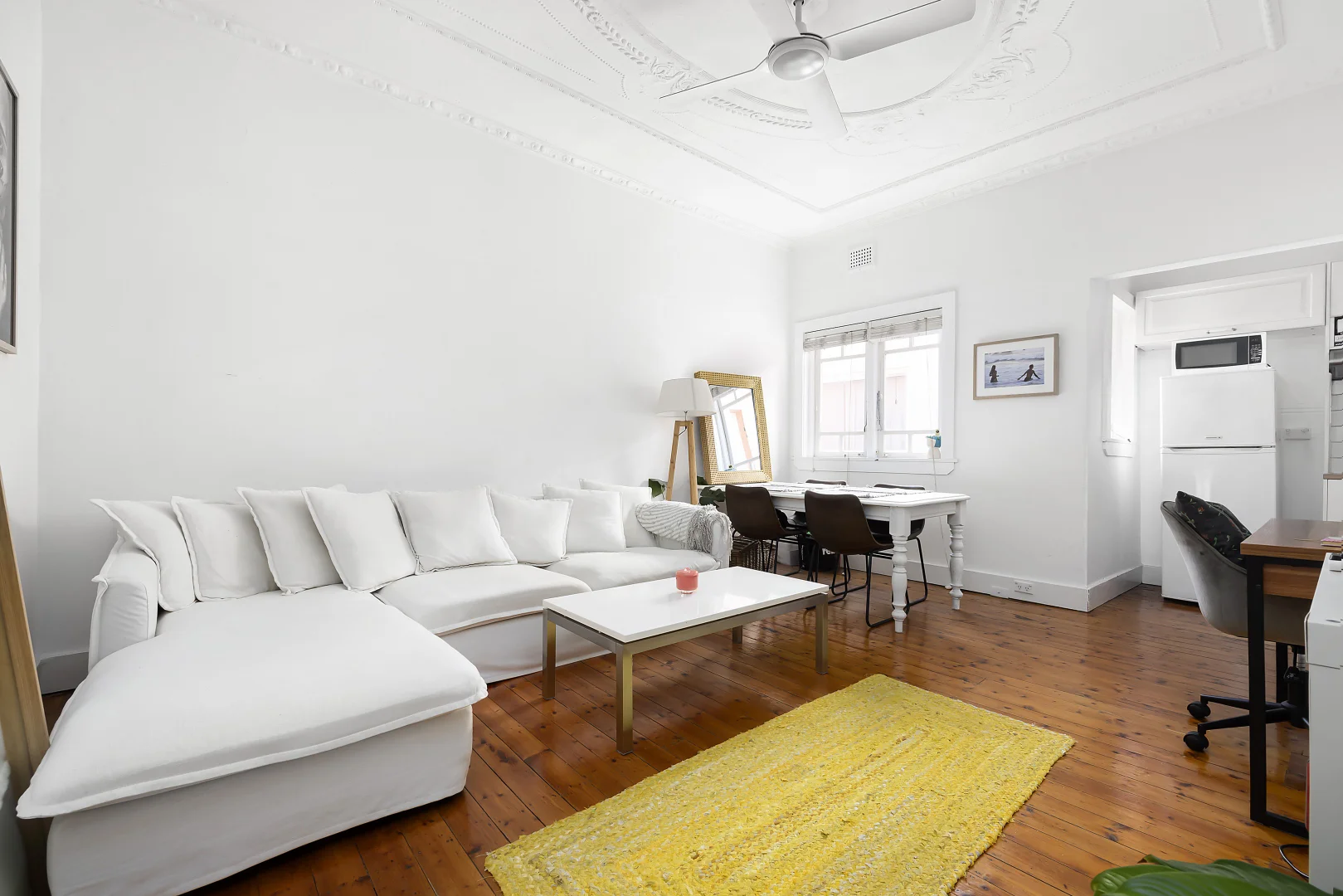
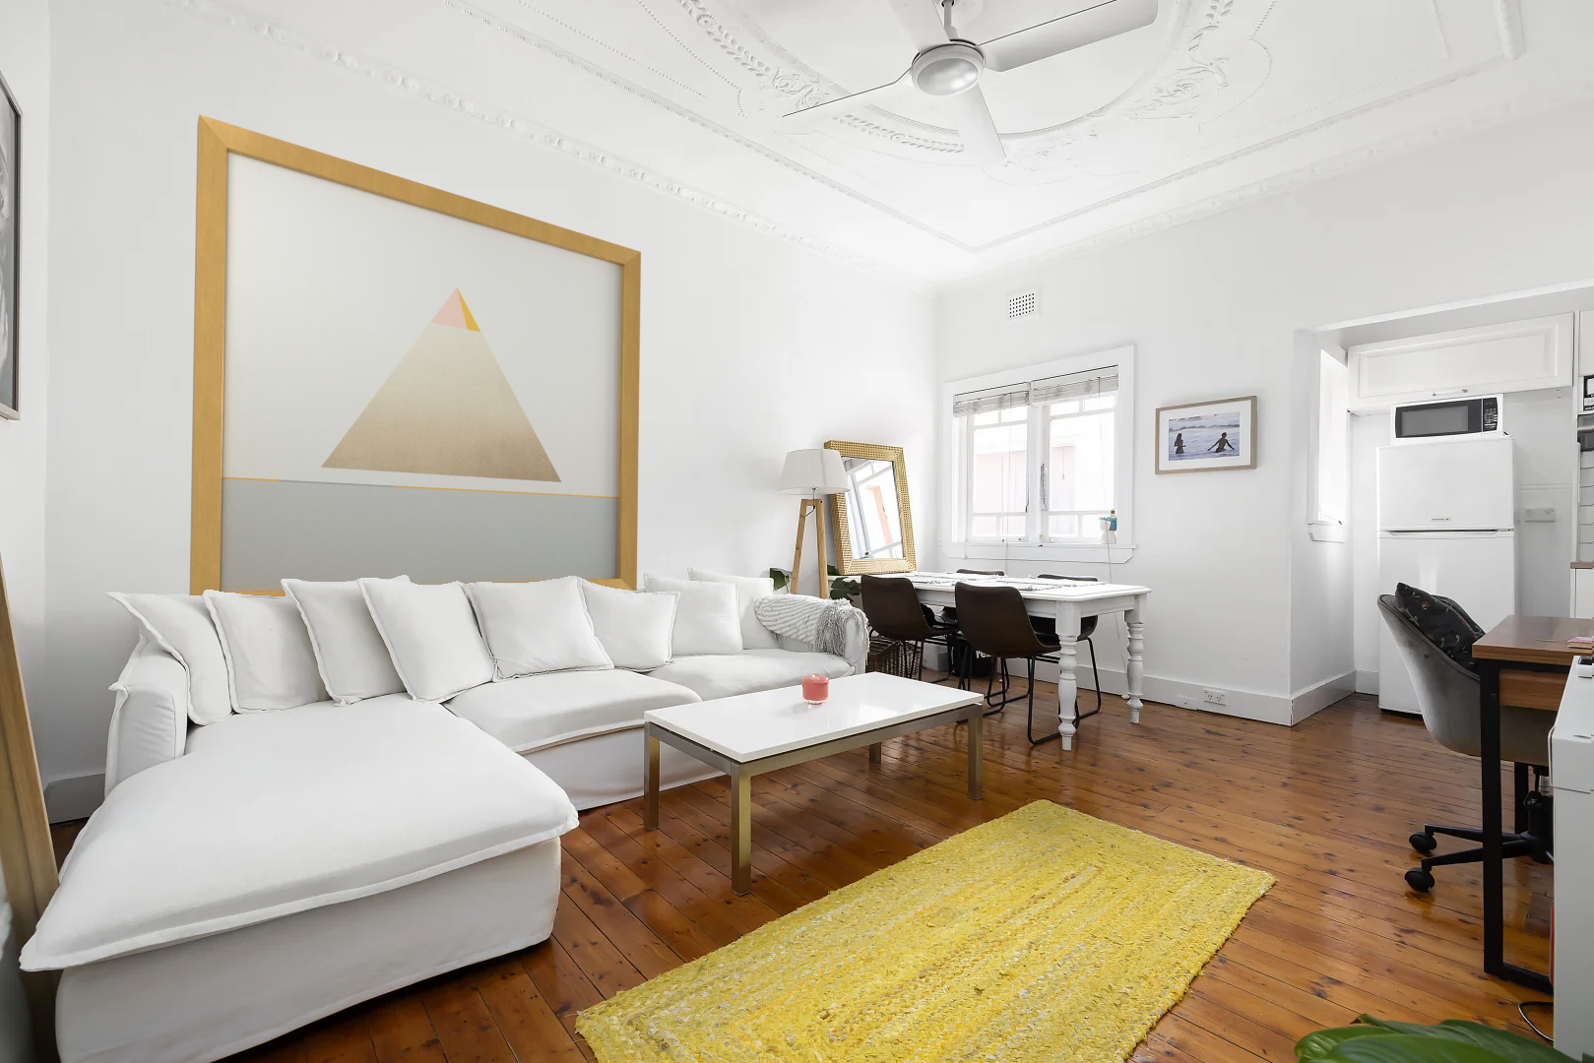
+ wall art (455, 400)
